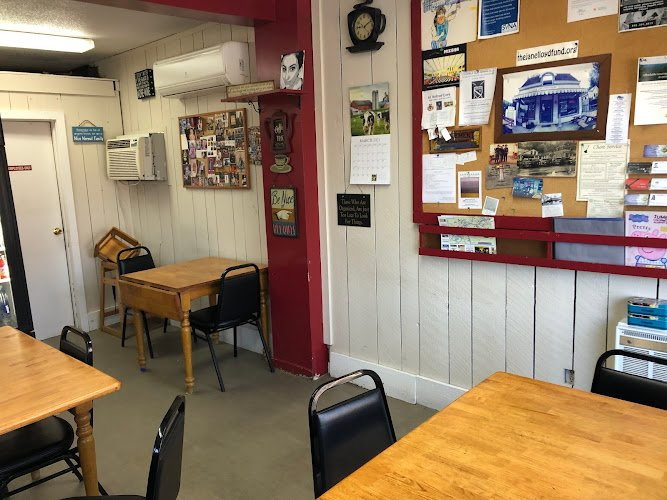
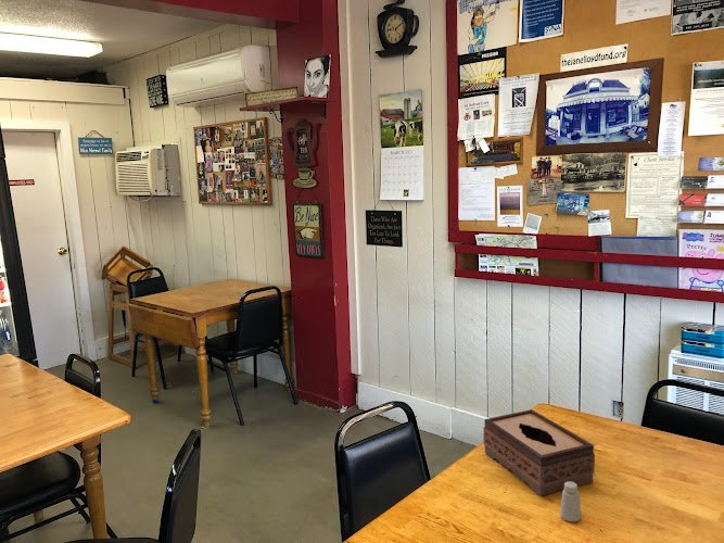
+ tissue box (535, 449)
+ saltshaker (570, 500)
